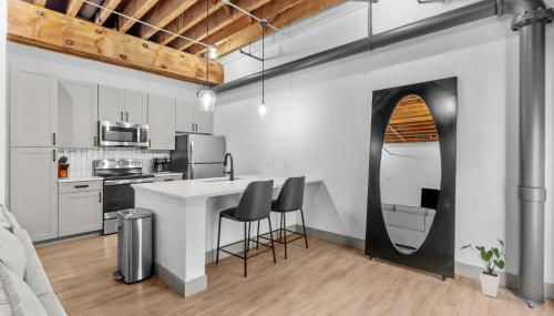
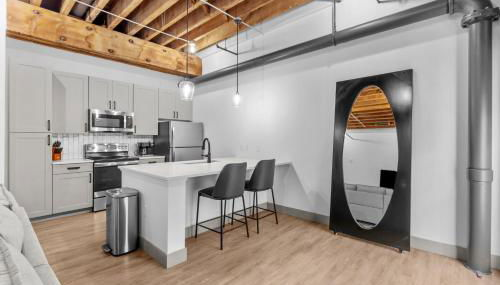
- house plant (485, 265)
